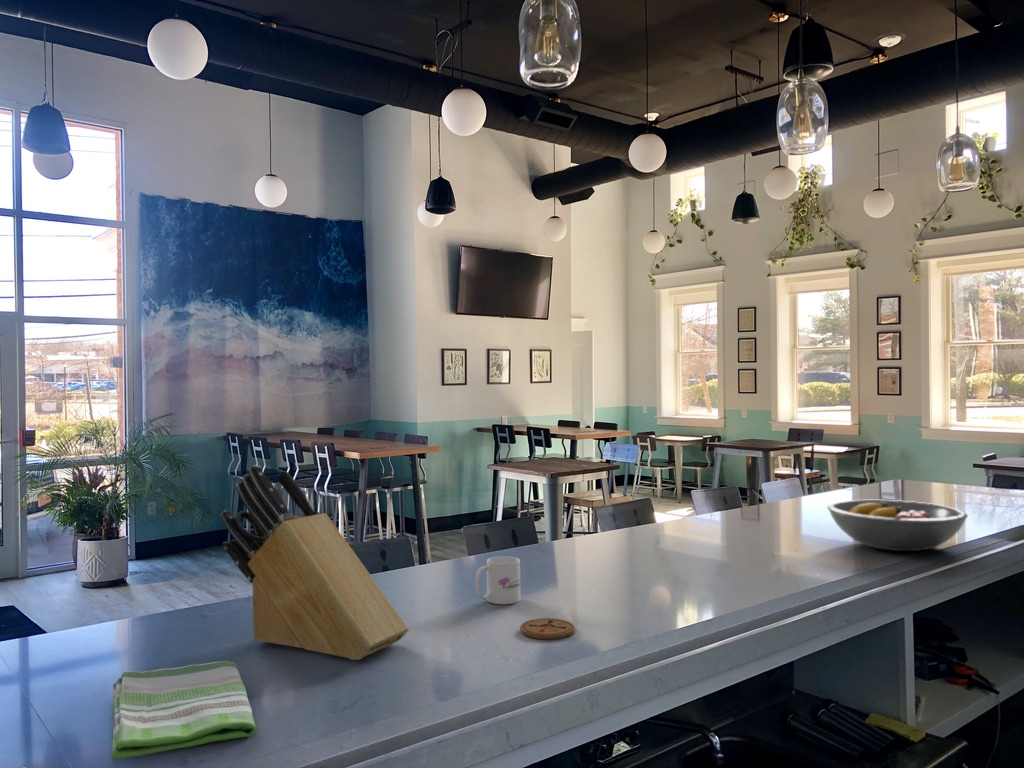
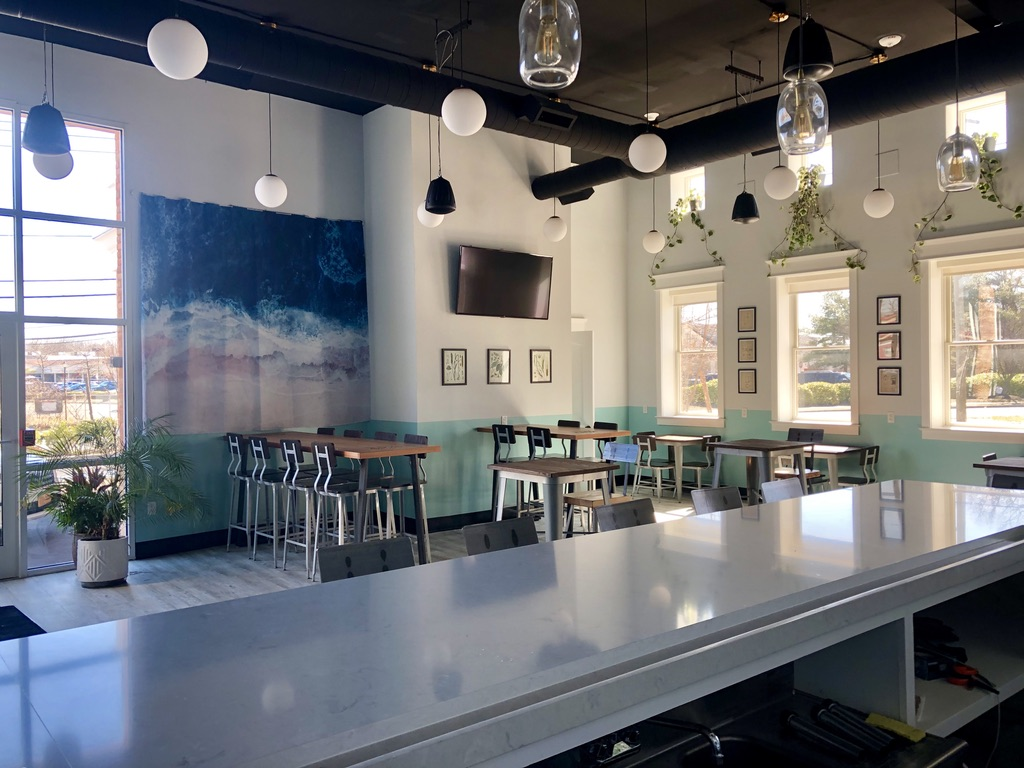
- dish towel (182, 701)
- mug (497, 580)
- fruit bowl (895, 522)
- coaster (547, 628)
- knife block (309, 553)
